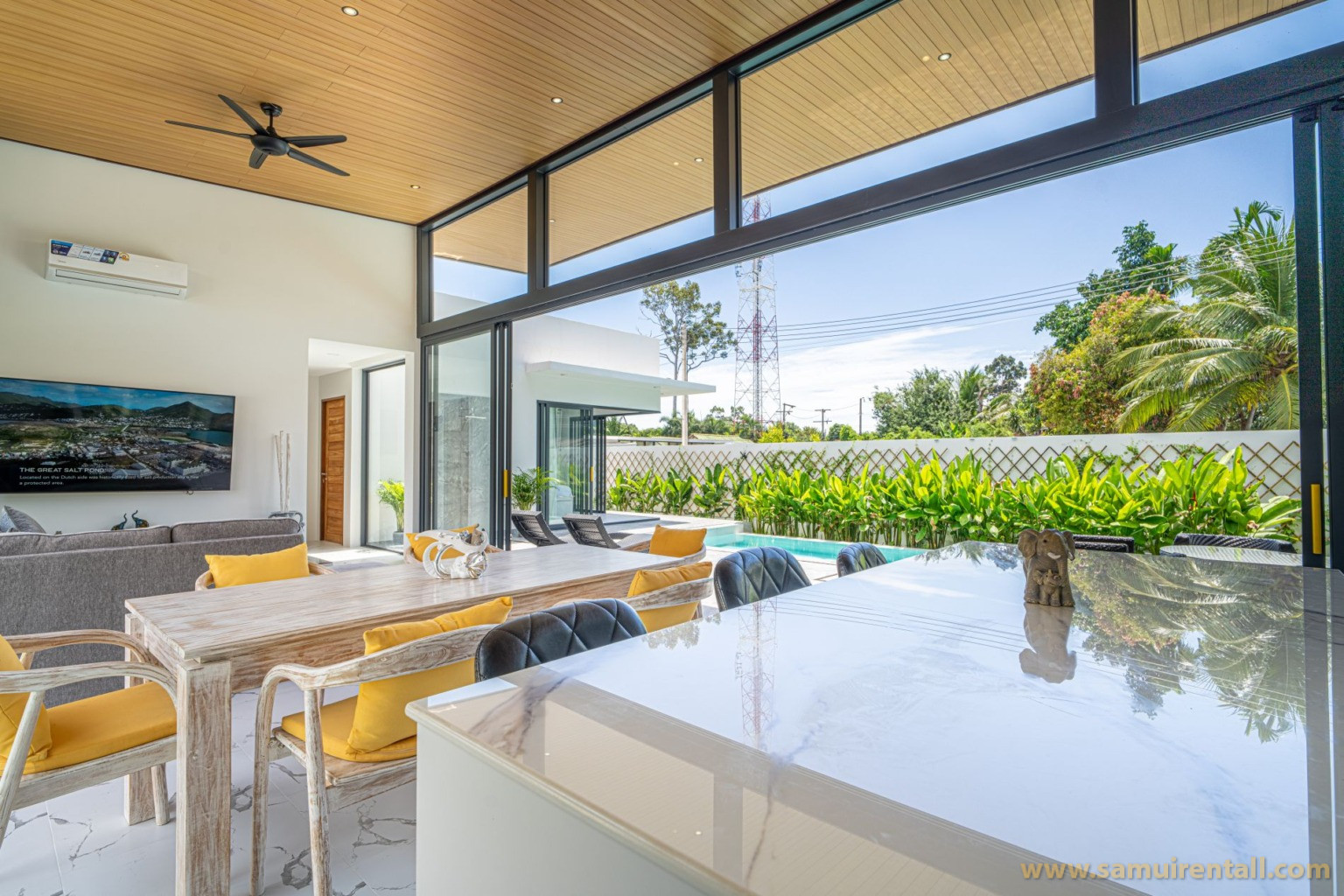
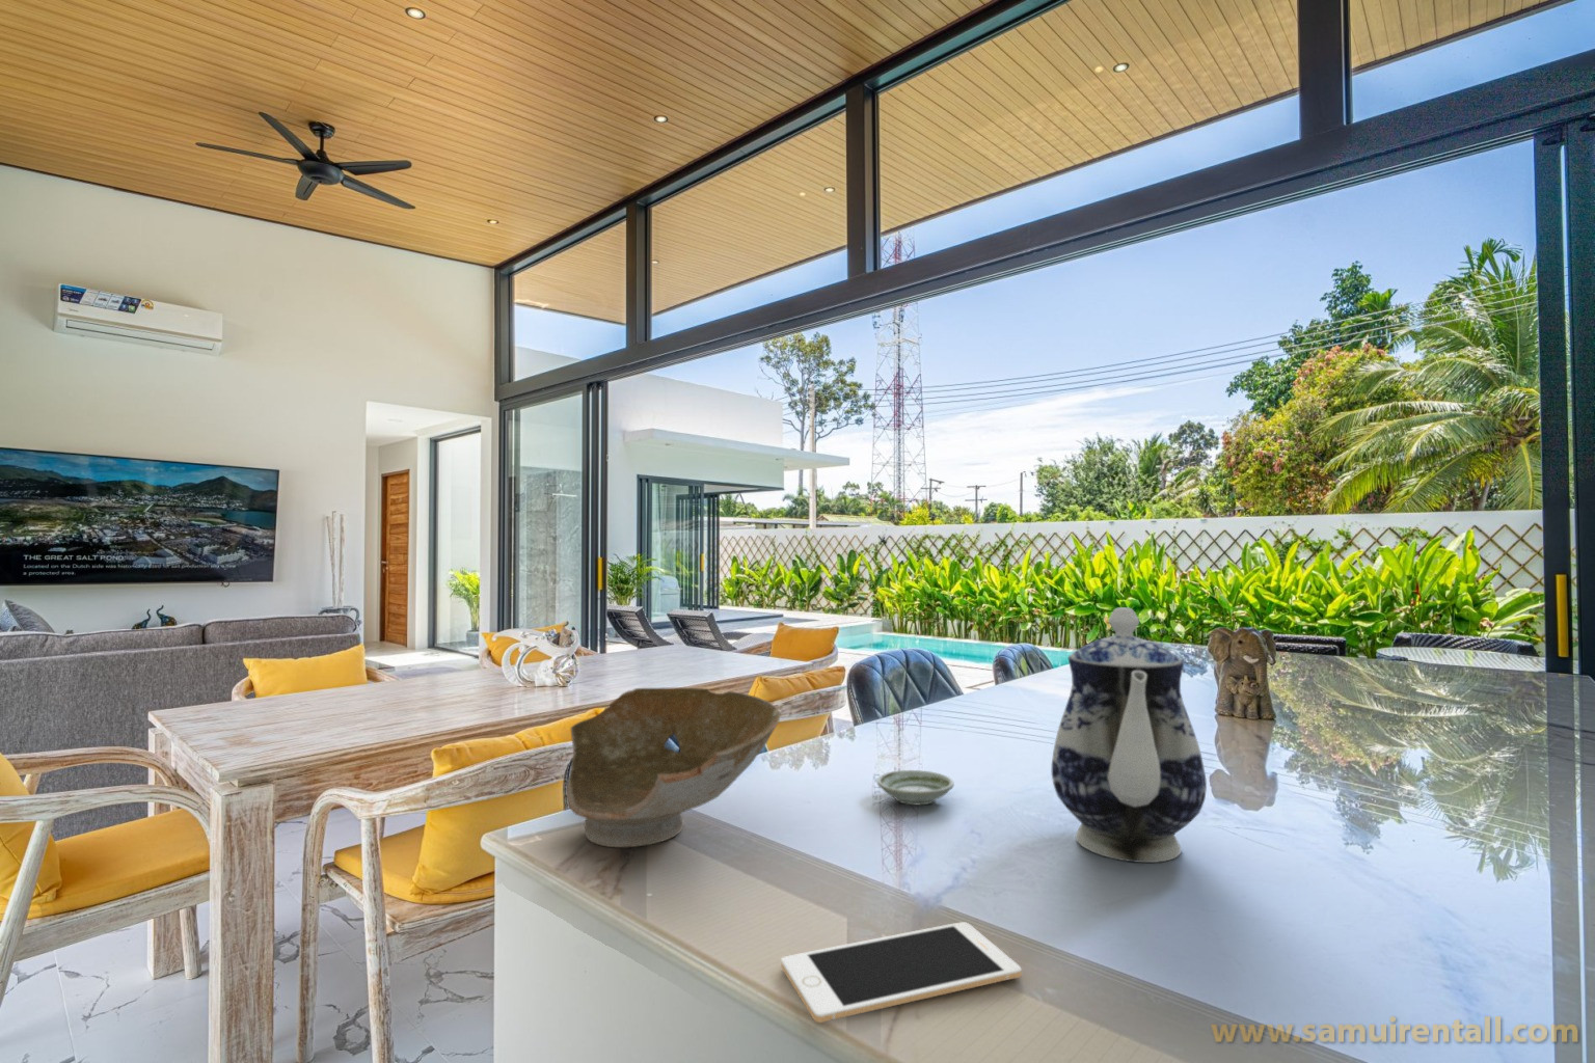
+ teapot (1125, 725)
+ saucer (915, 789)
+ cell phone (900, 967)
+ bowl (676, 766)
